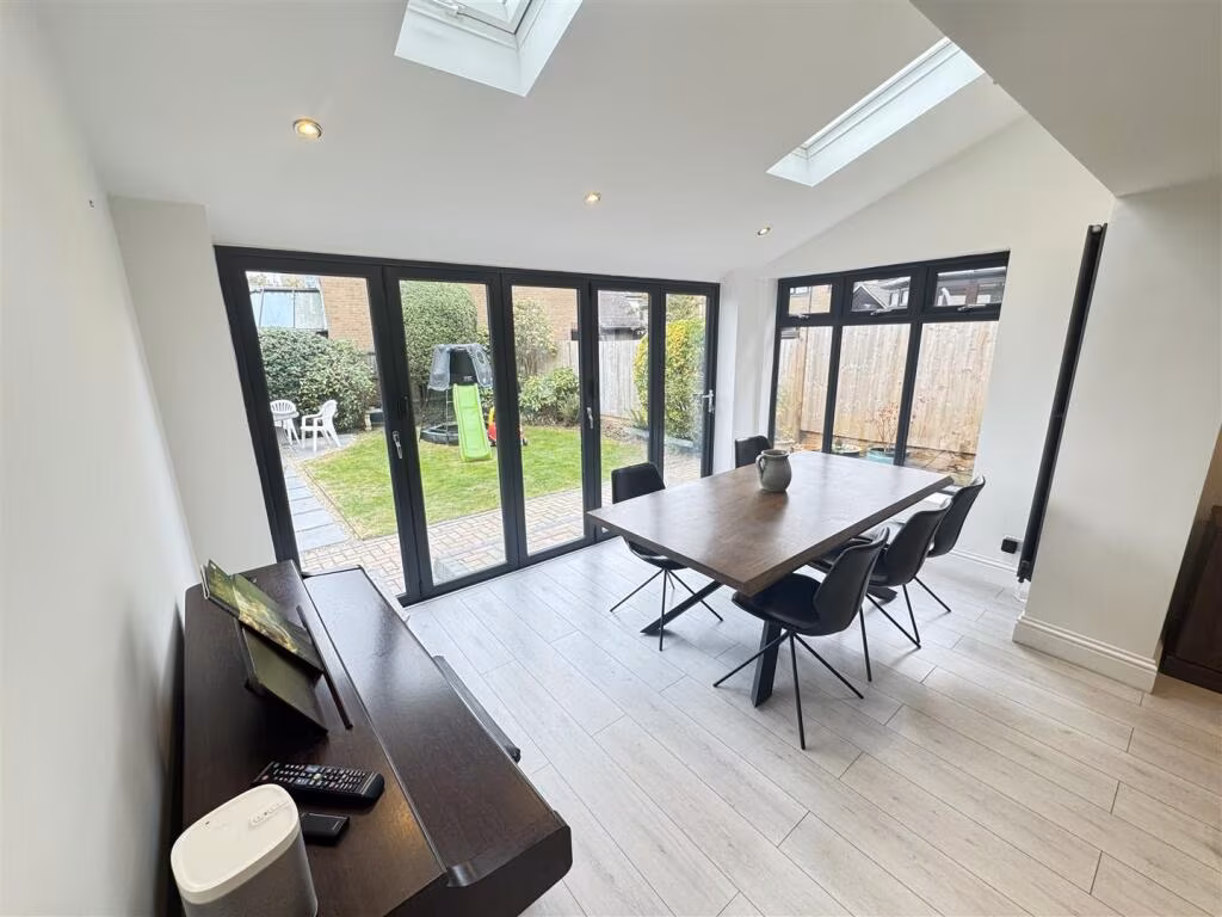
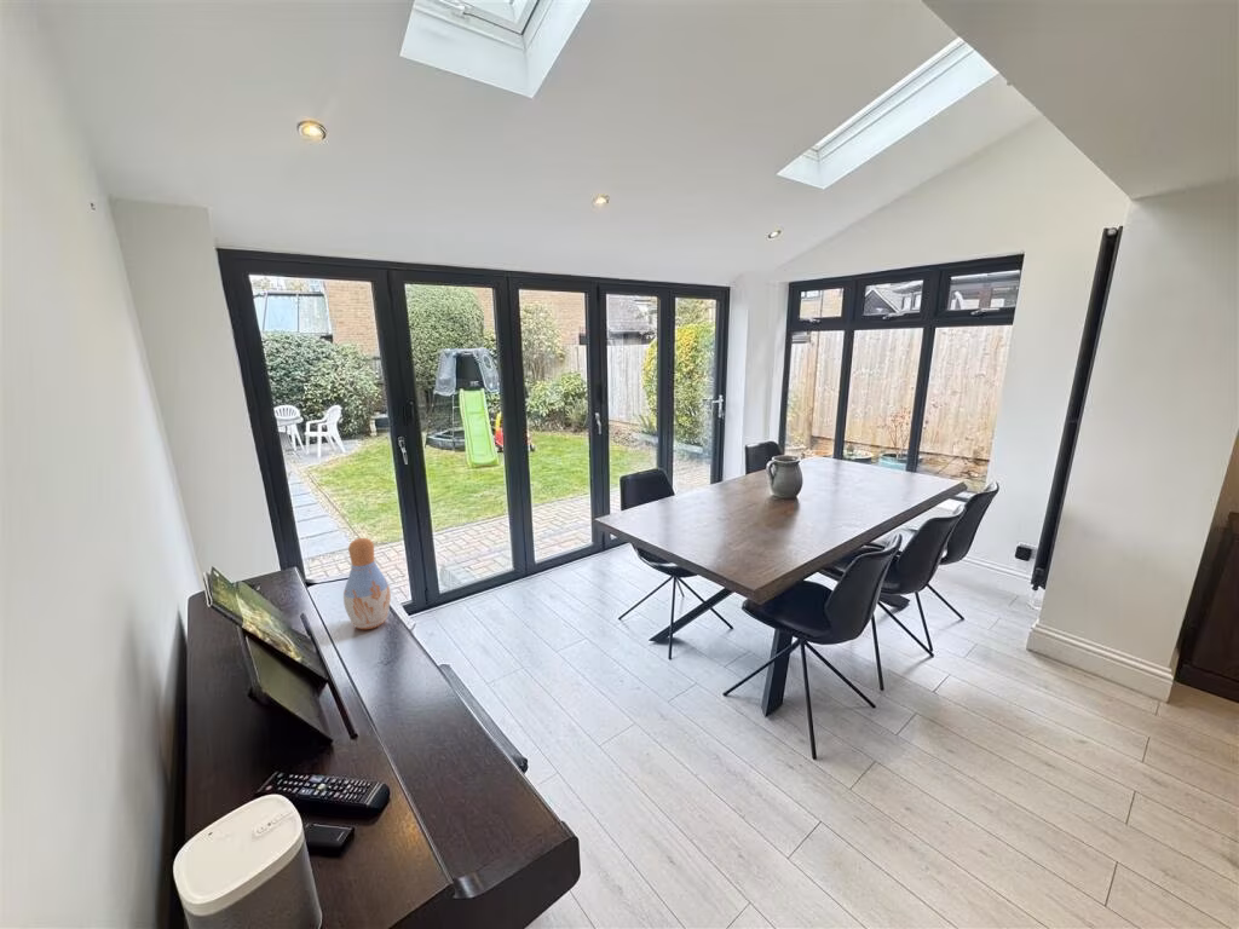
+ vase (365, 582)
